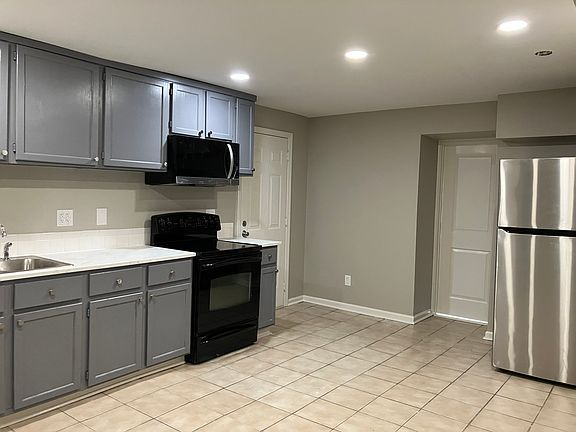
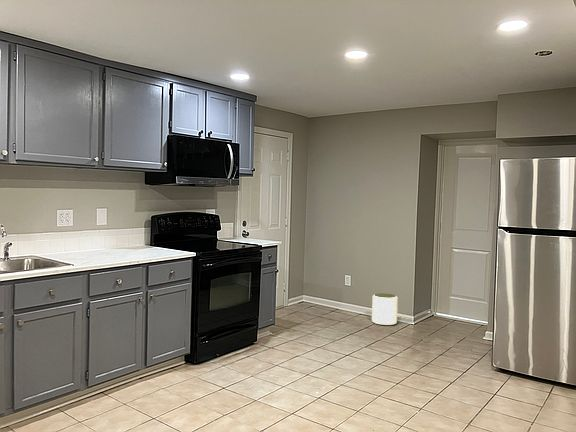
+ plant pot (384, 309)
